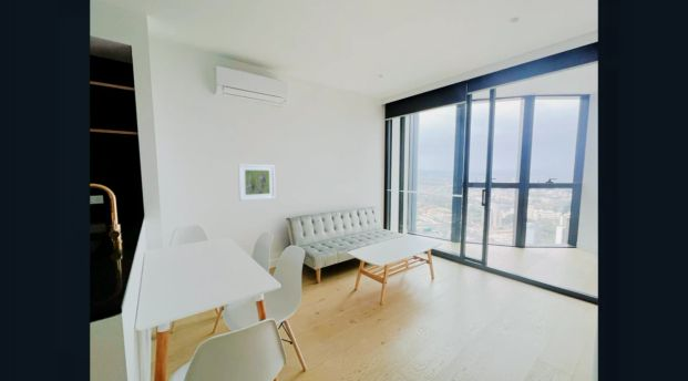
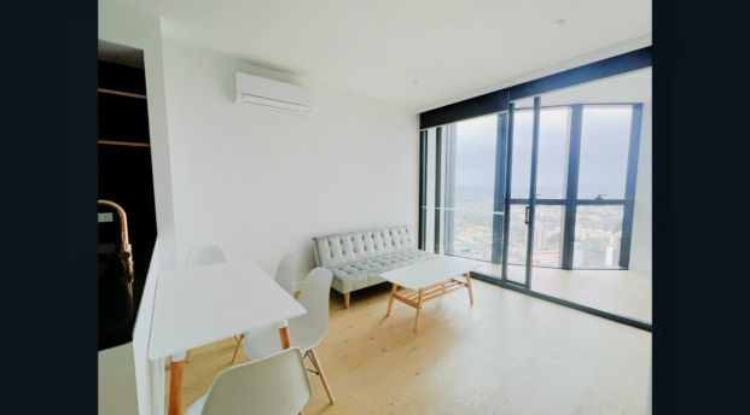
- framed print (257, 182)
